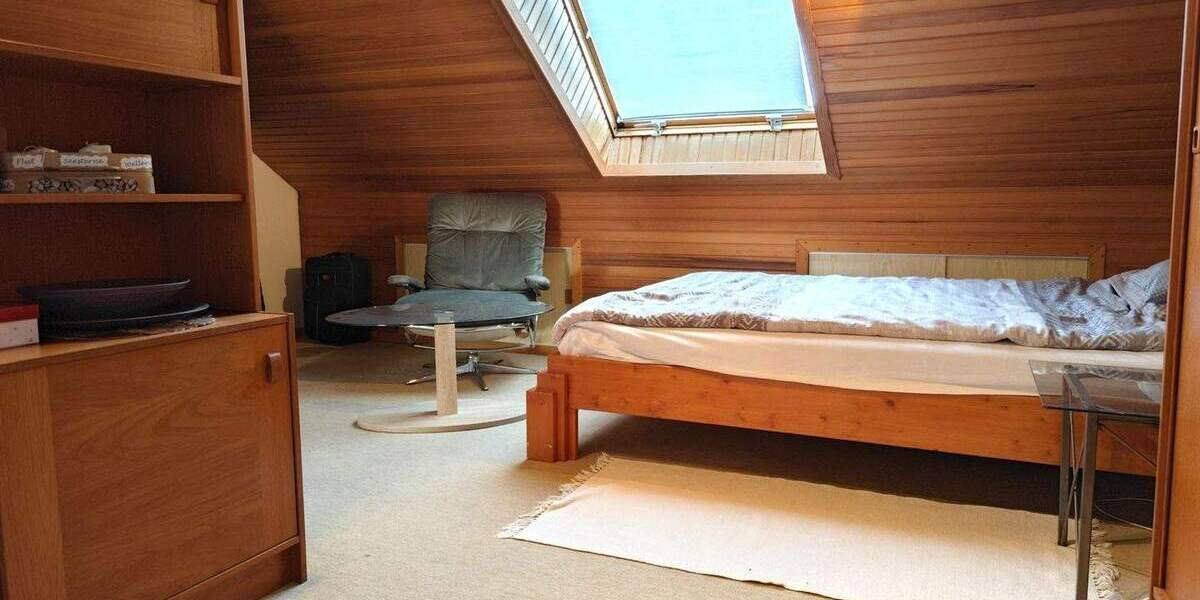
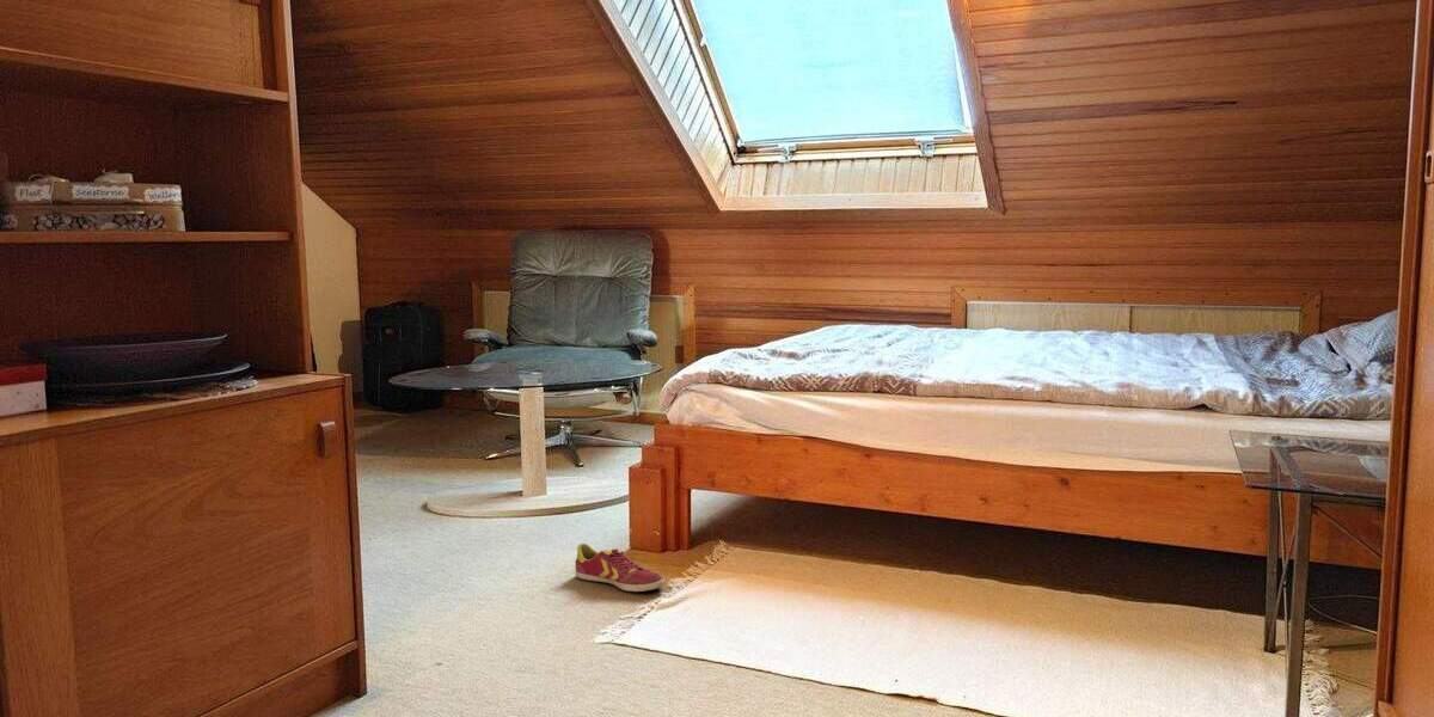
+ shoe (619, 566)
